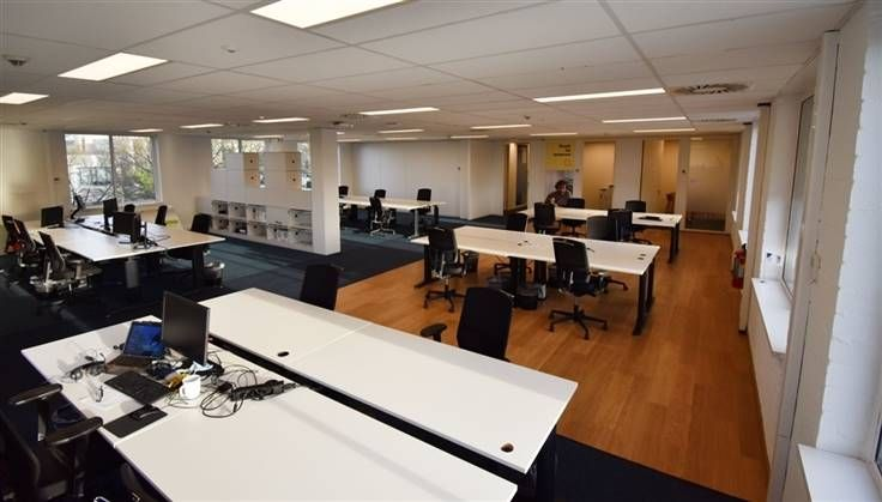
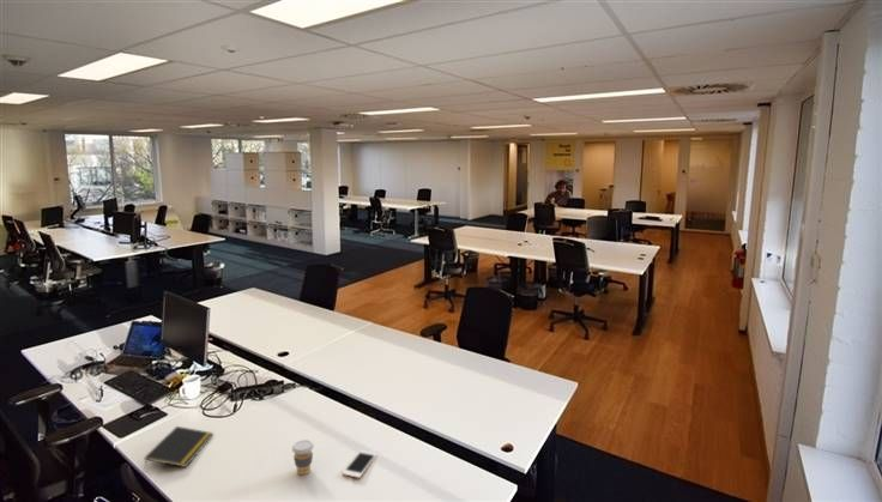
+ coffee cup (303, 458)
+ notepad (181, 444)
+ cell phone (360, 462)
